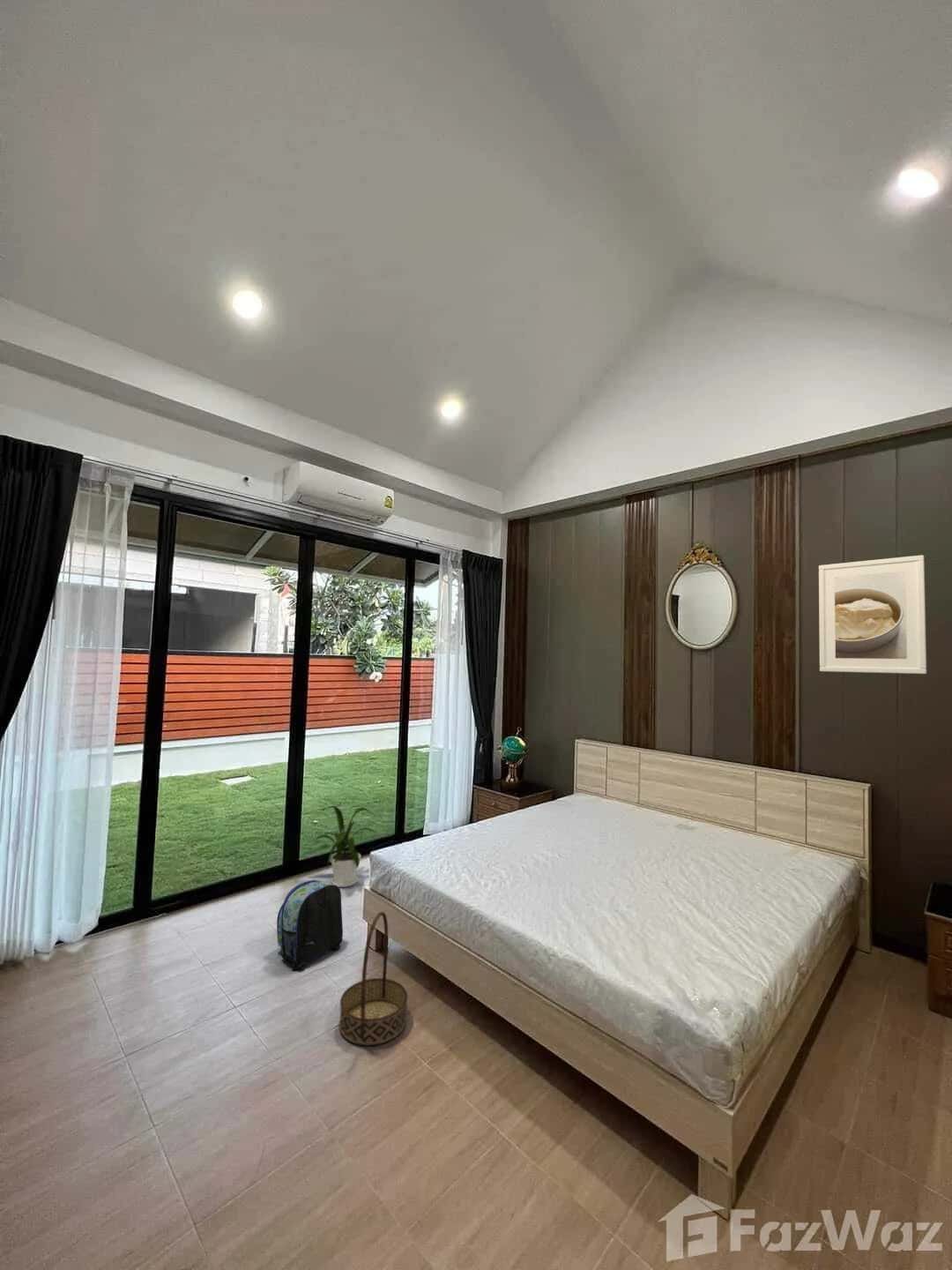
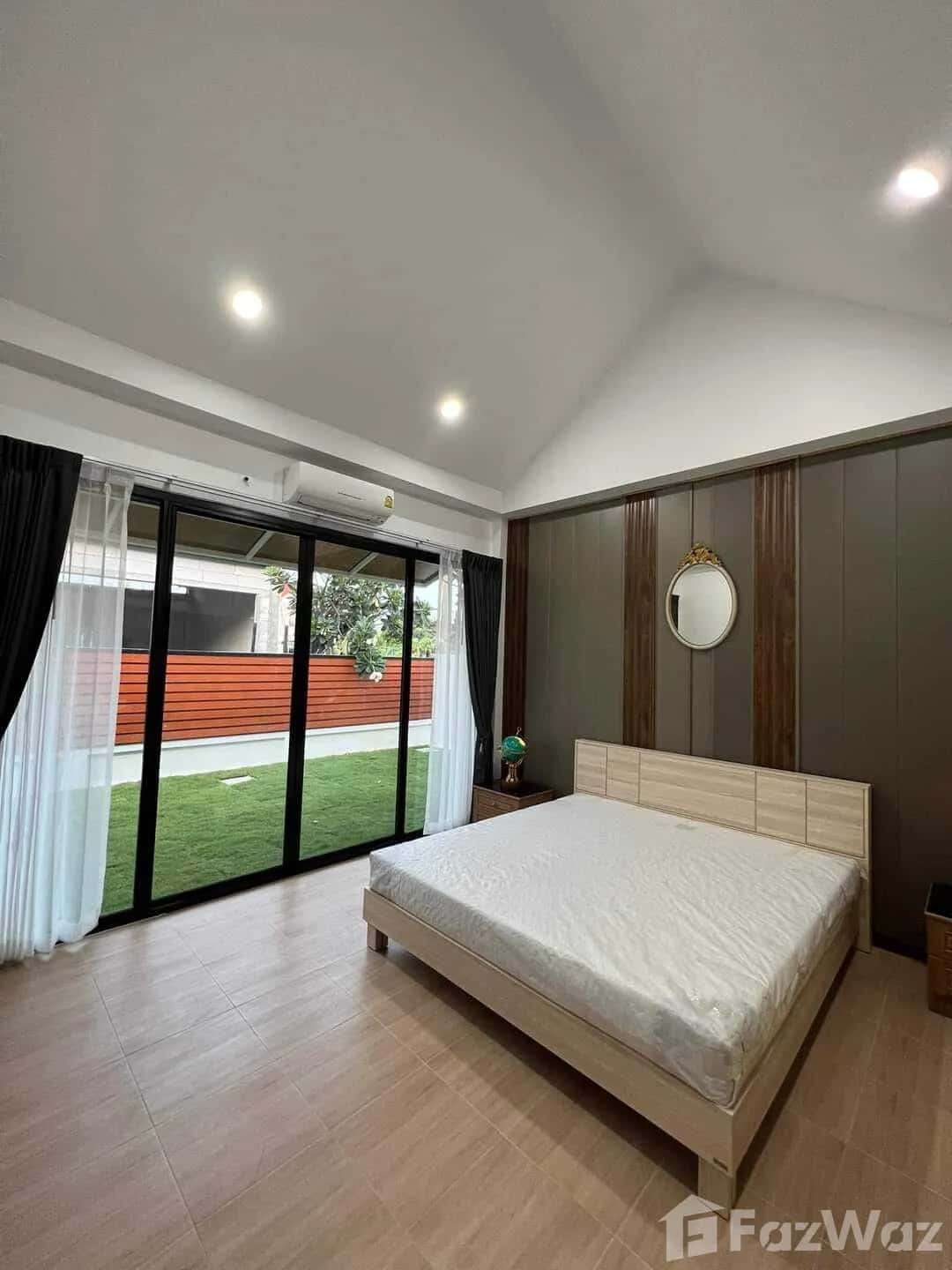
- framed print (869, 616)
- backpack (309, 916)
- basket (383, 971)
- house plant (345, 842)
